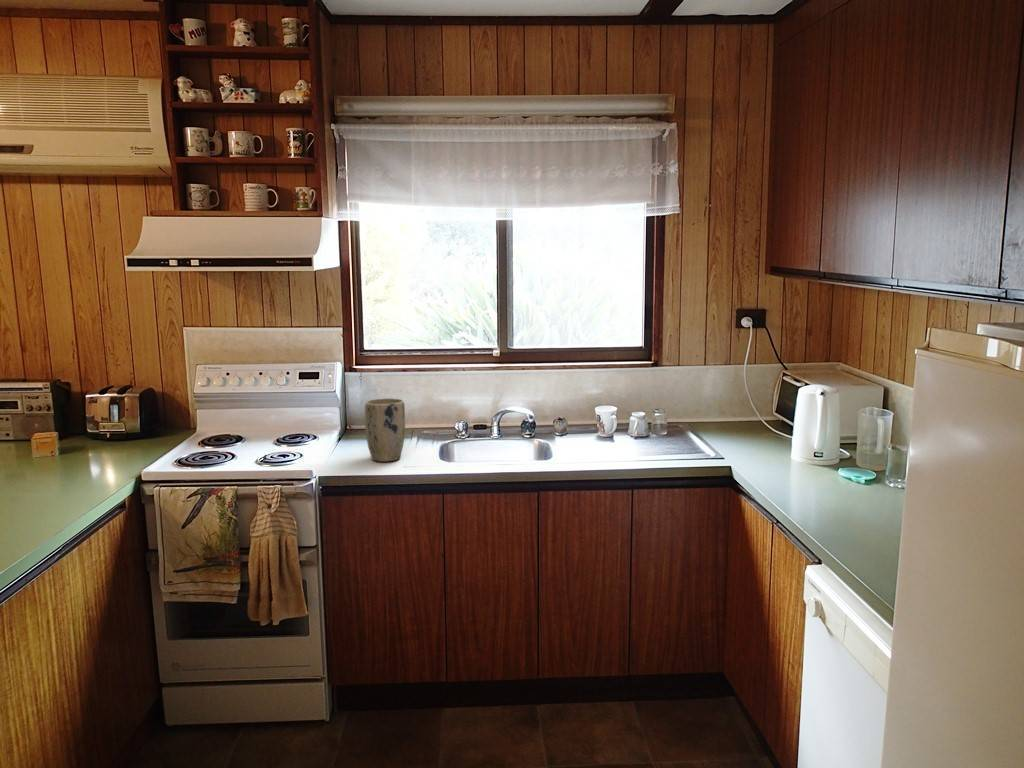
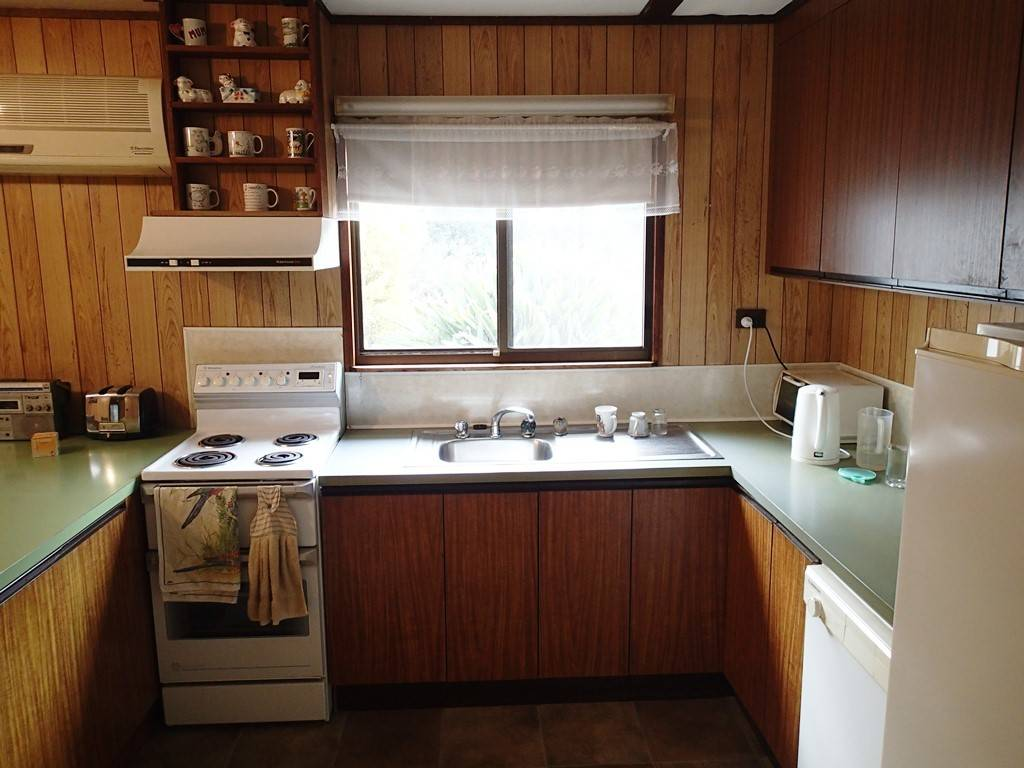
- plant pot (385, 430)
